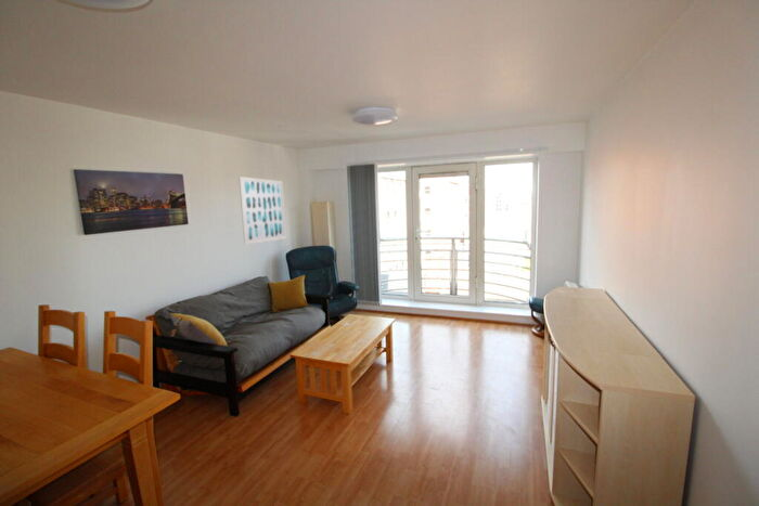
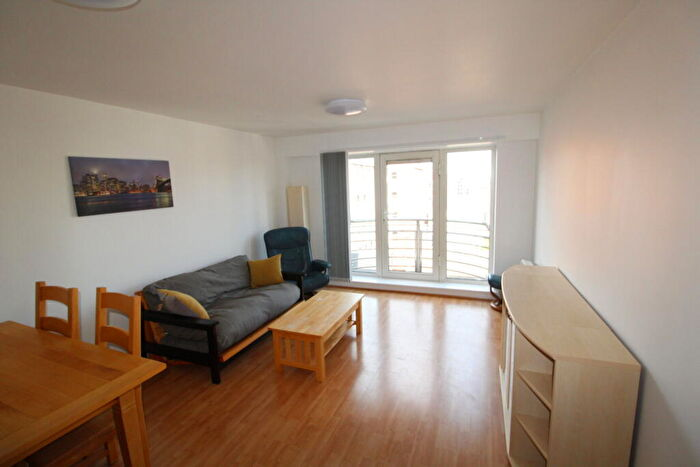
- wall art (265, 210)
